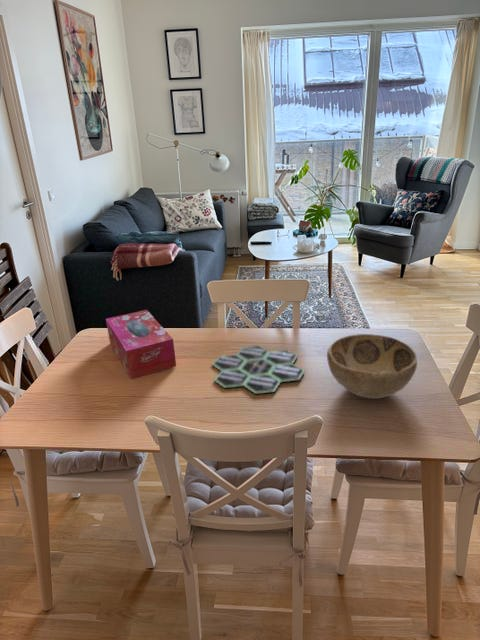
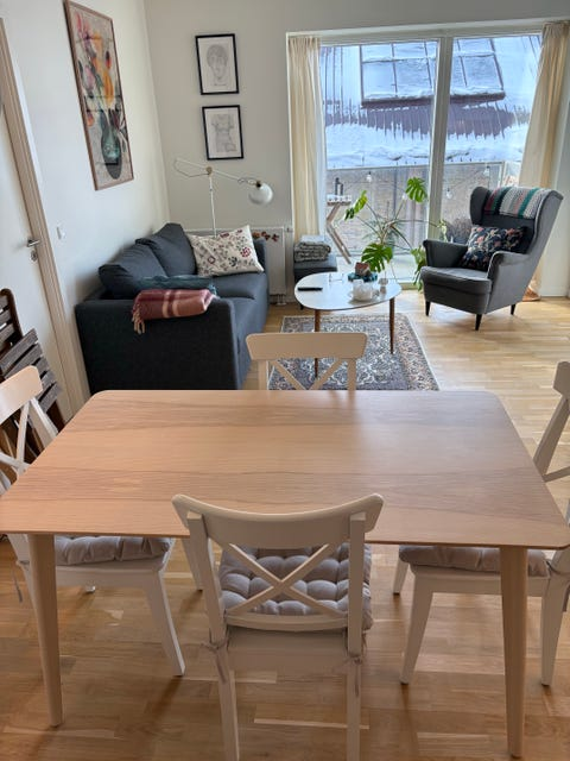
- board game (257, 367)
- tissue box (139, 341)
- decorative bowl (369, 370)
